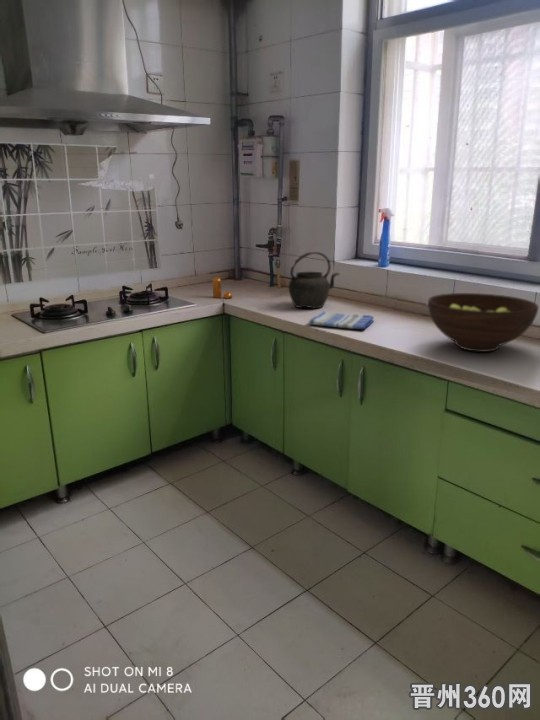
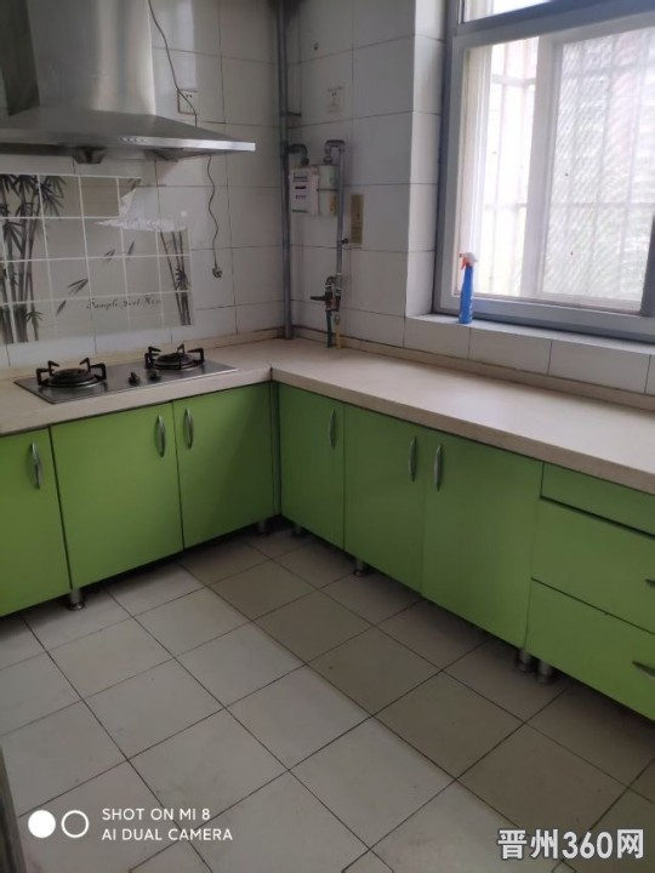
- pepper shaker (220, 287)
- dish towel (341, 319)
- kettle (315, 278)
- fruit bowl (479, 325)
